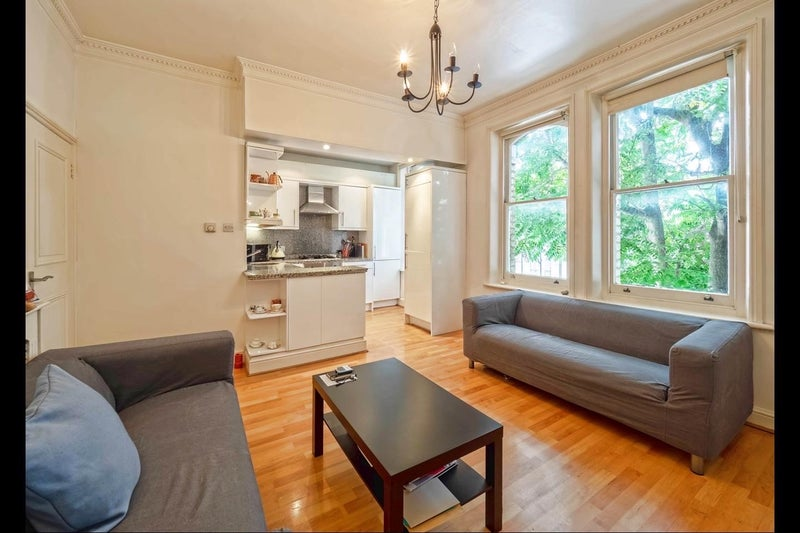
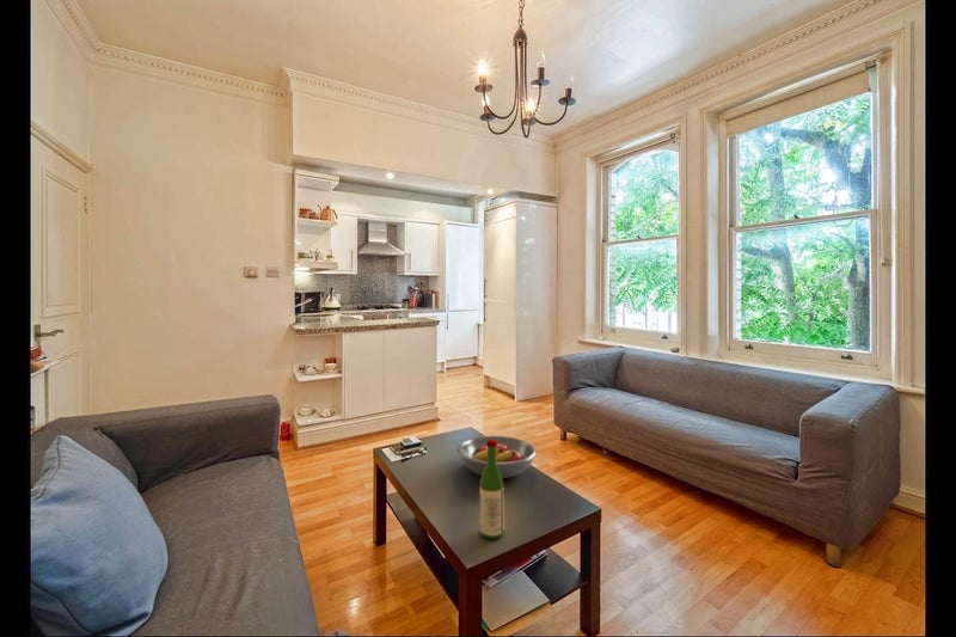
+ wine bottle (491, 486)
+ fruit bowl (496, 457)
